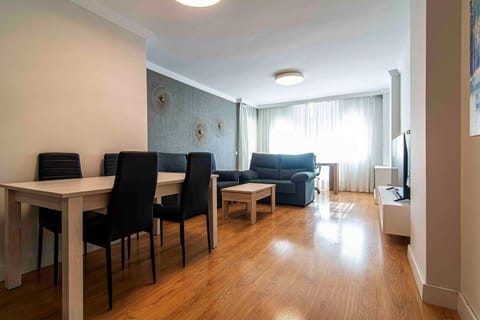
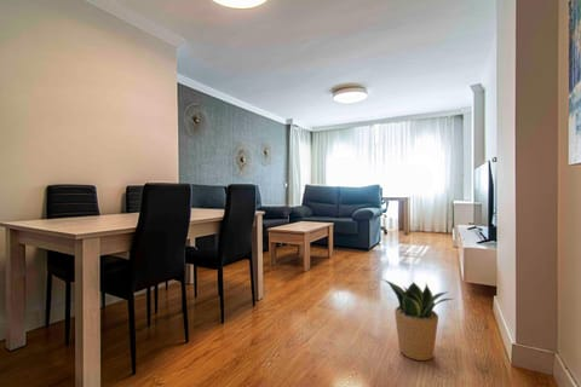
+ potted plant (415, 318)
